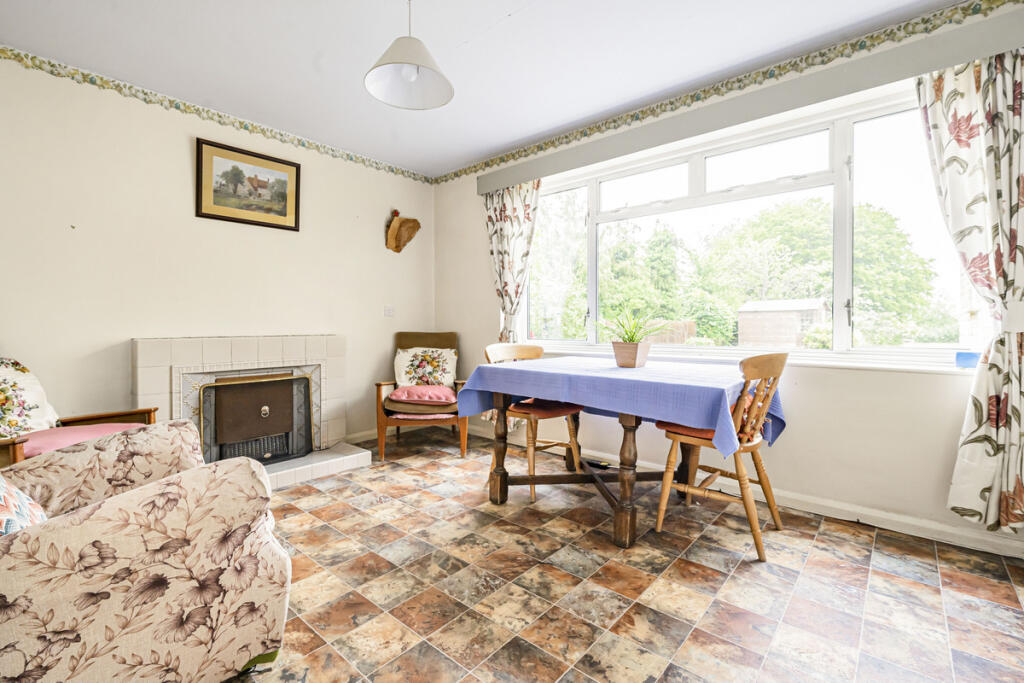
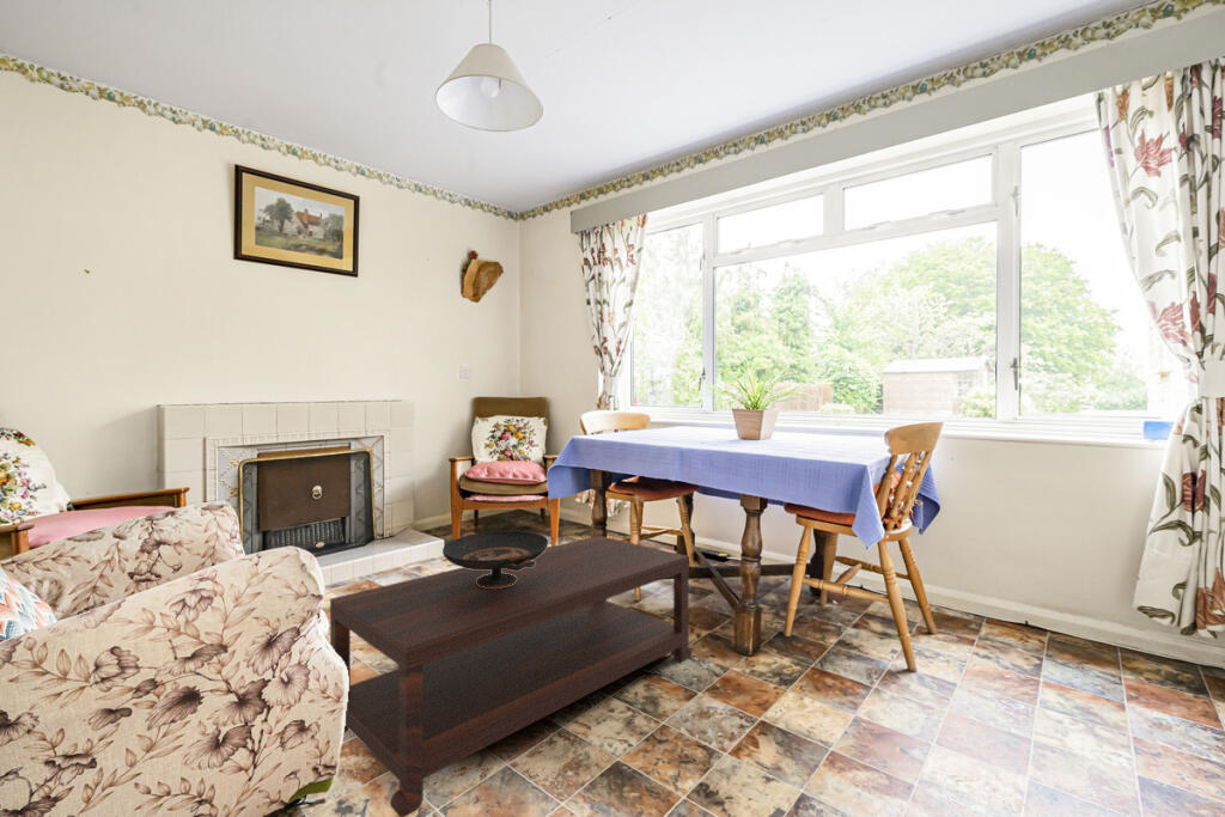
+ coffee table (531, 633)
+ decorative bowl (495, 561)
